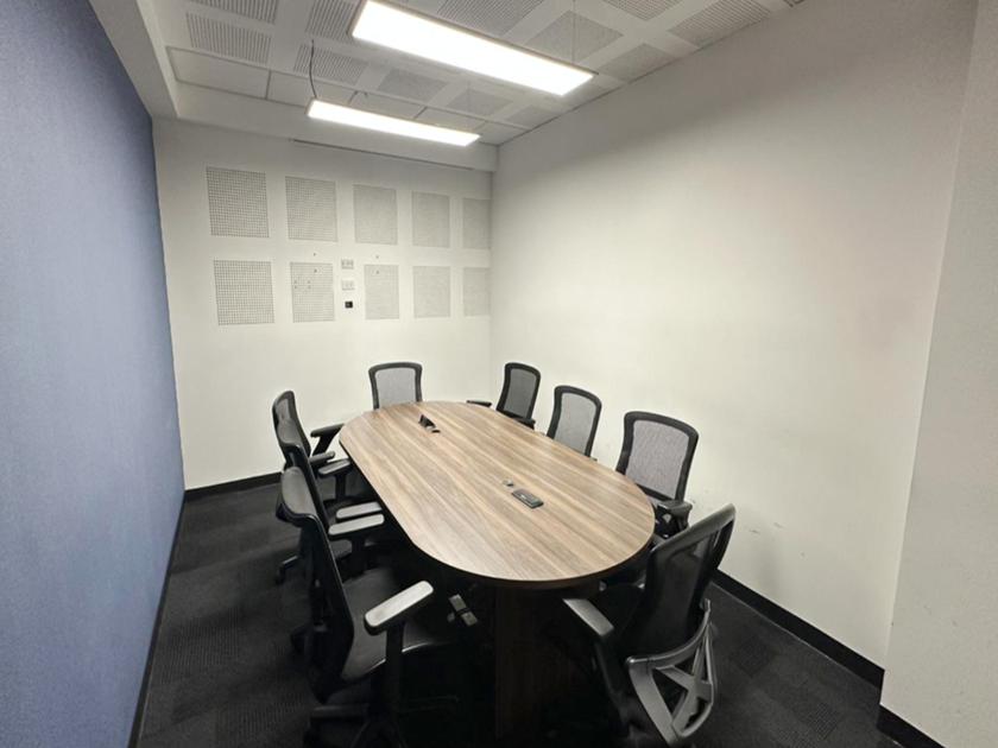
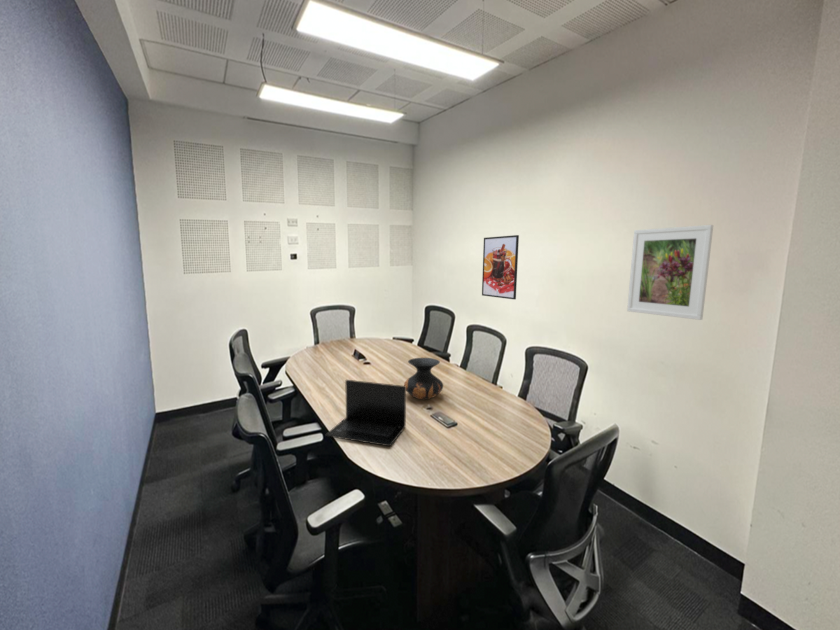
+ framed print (666, 272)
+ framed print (499, 267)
+ laptop (366, 410)
+ vase (423, 379)
